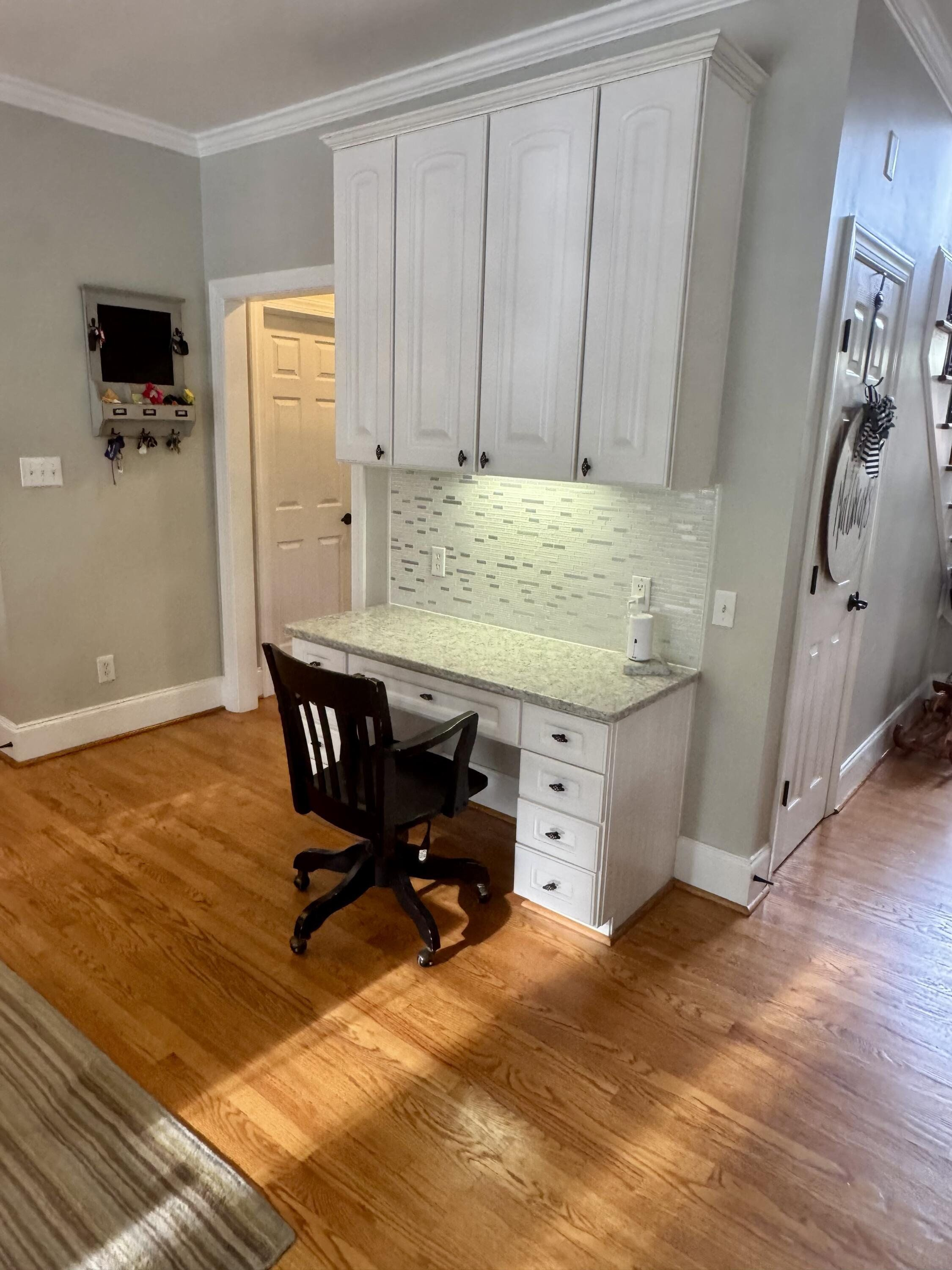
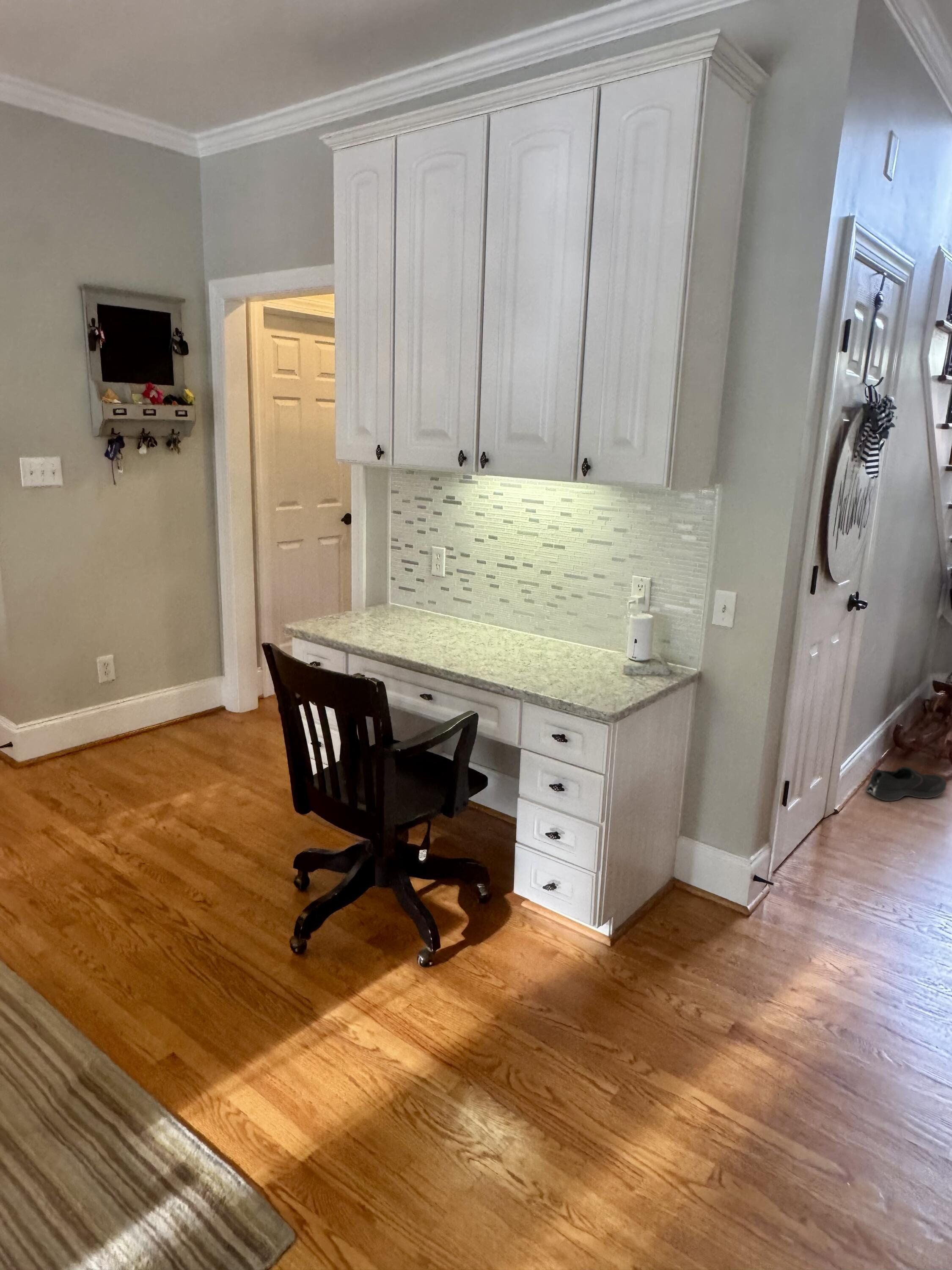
+ shoe (907, 780)
